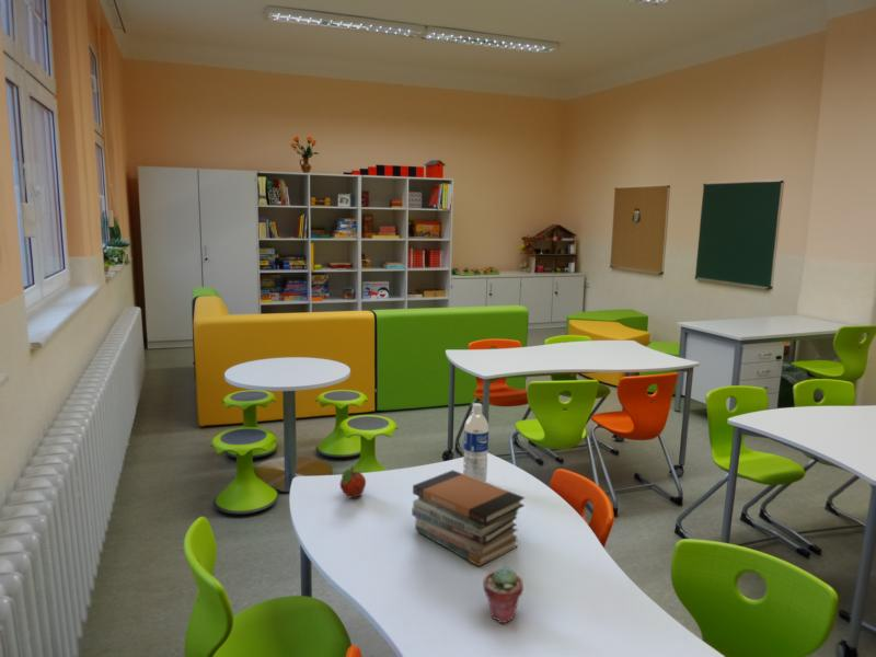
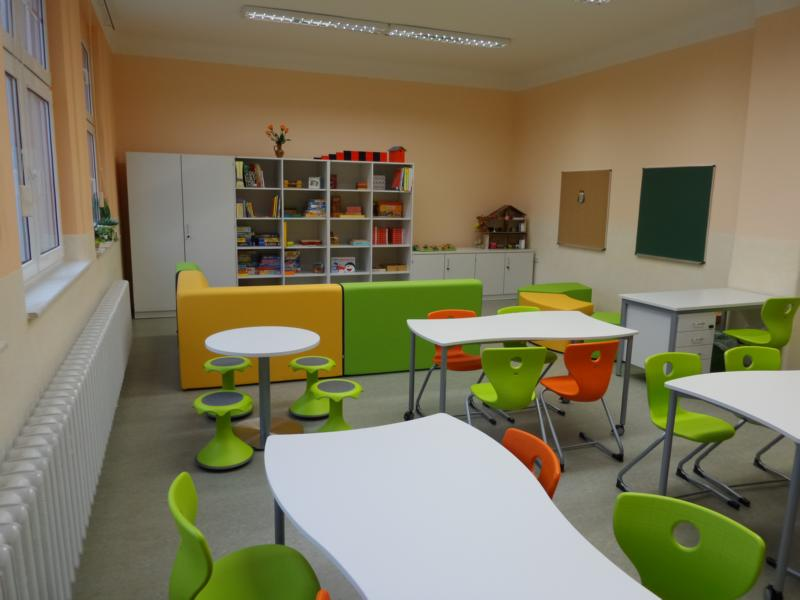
- water bottle (475, 443)
- fruit (351, 482)
- book stack (465, 514)
- potted succulent (503, 590)
